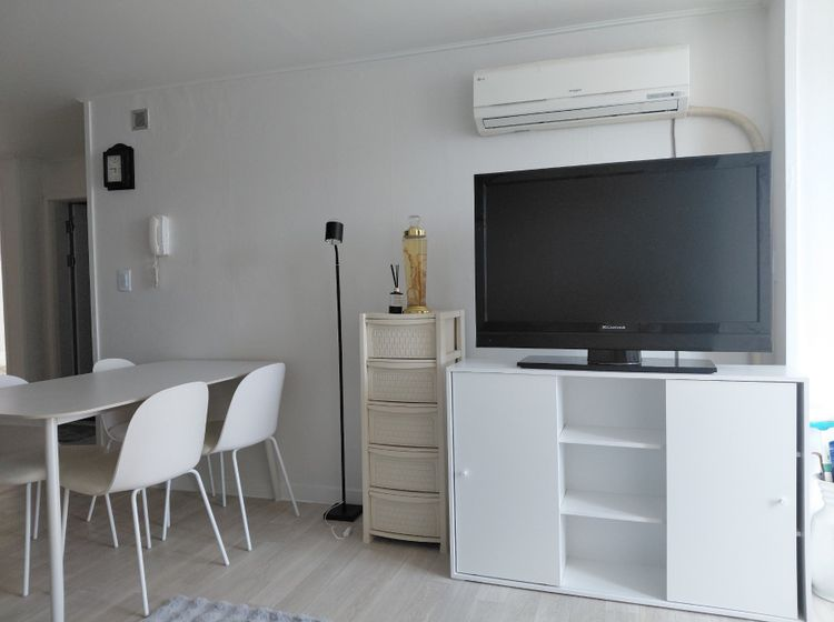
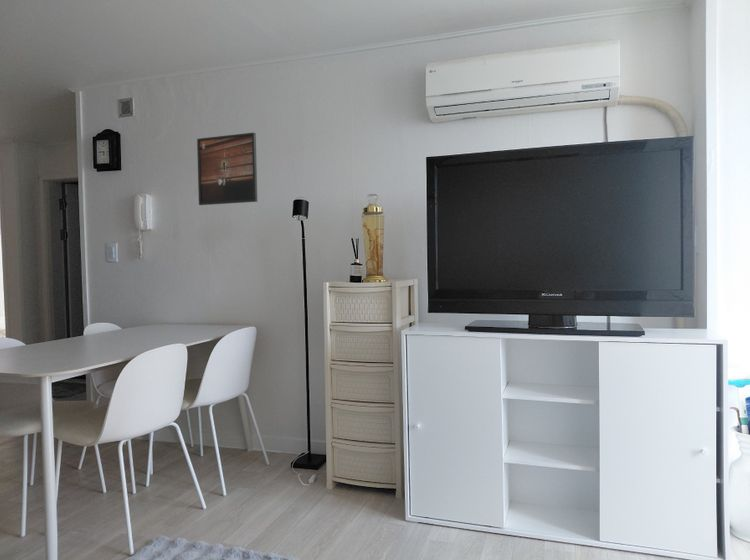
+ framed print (226, 169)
